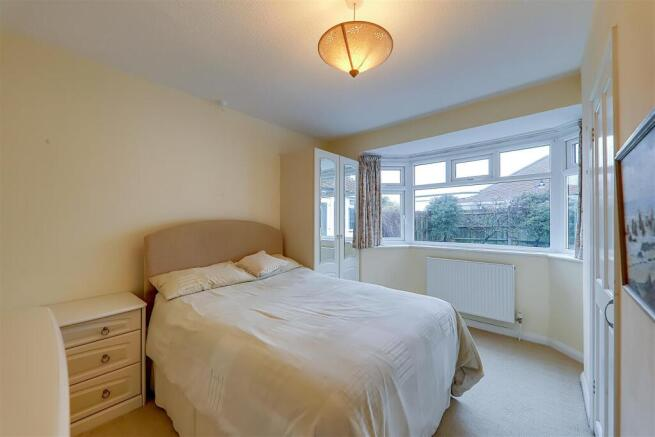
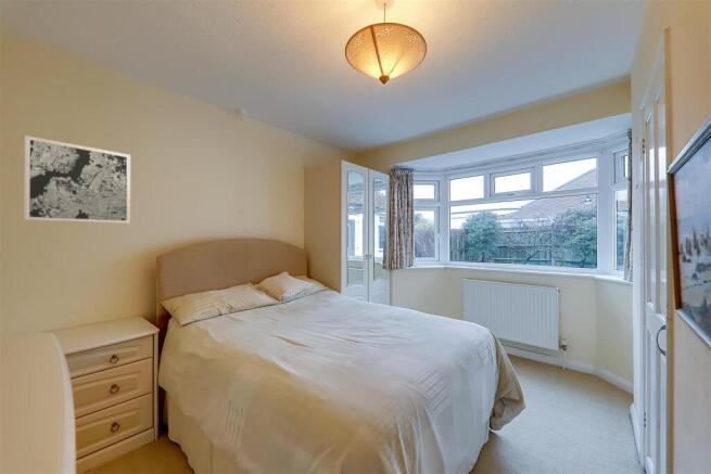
+ wall art (82, 183)
